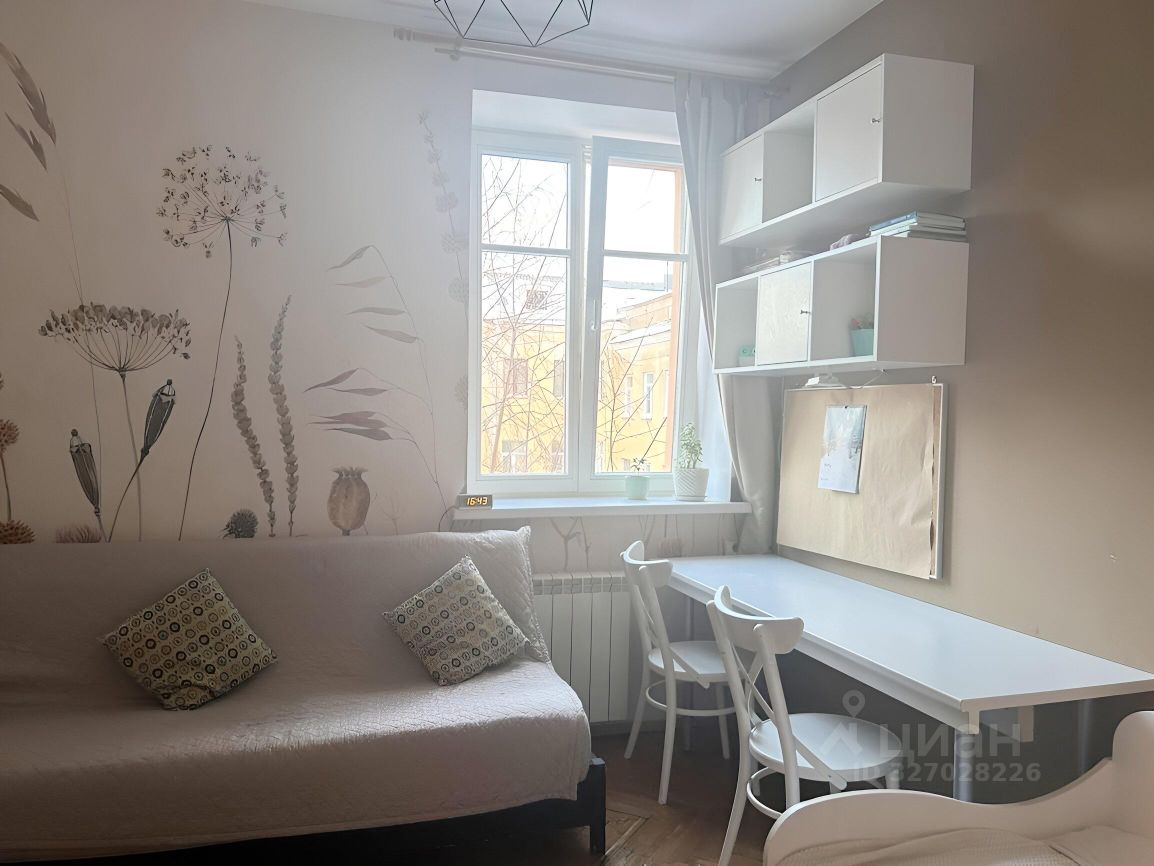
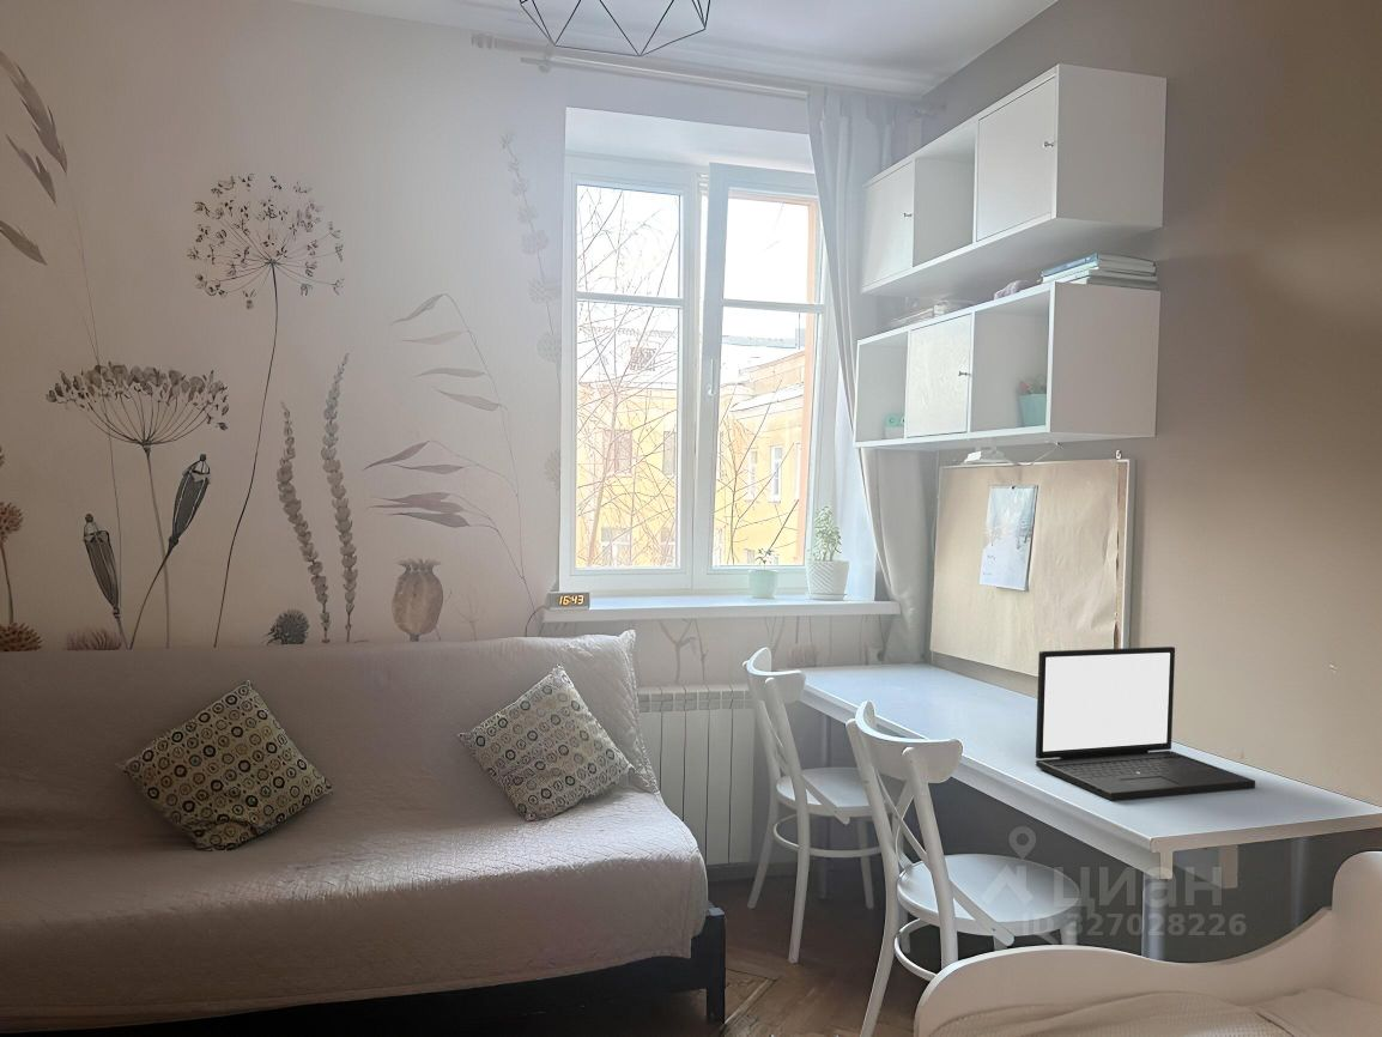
+ laptop (1144, 717)
